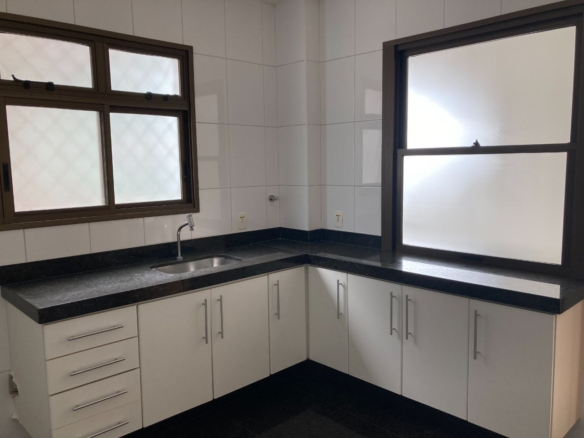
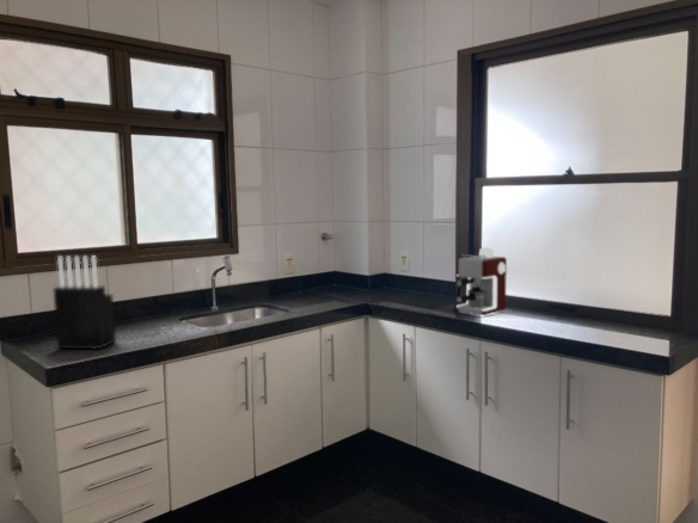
+ knife block (85, 300)
+ coffee maker (476, 281)
